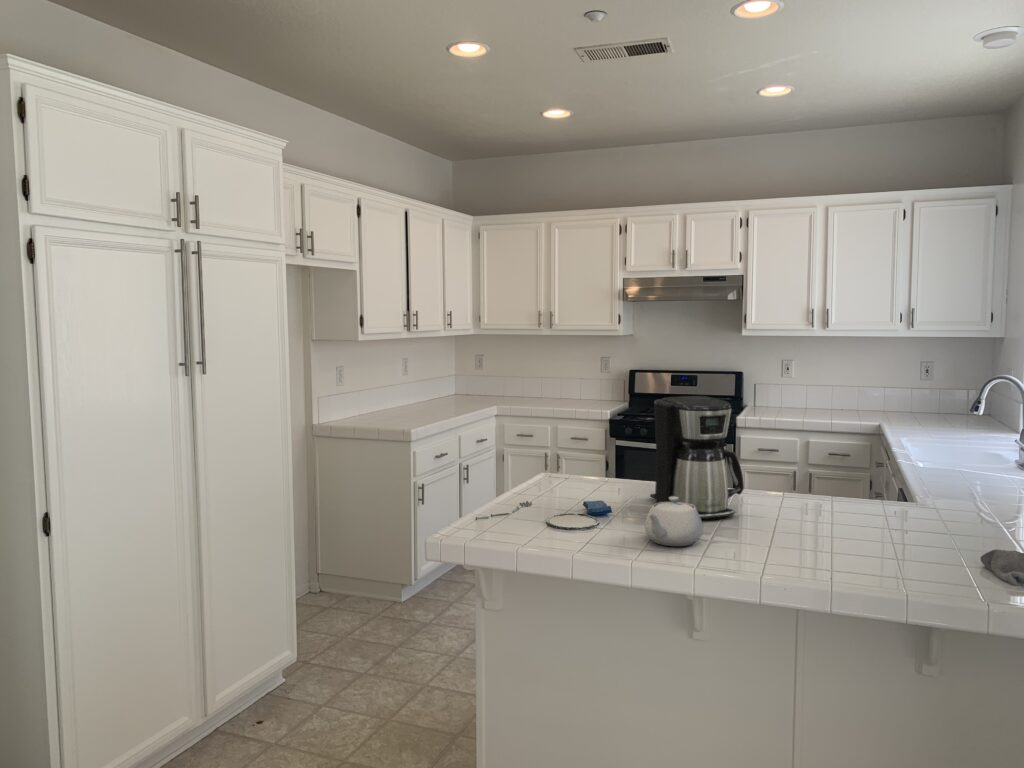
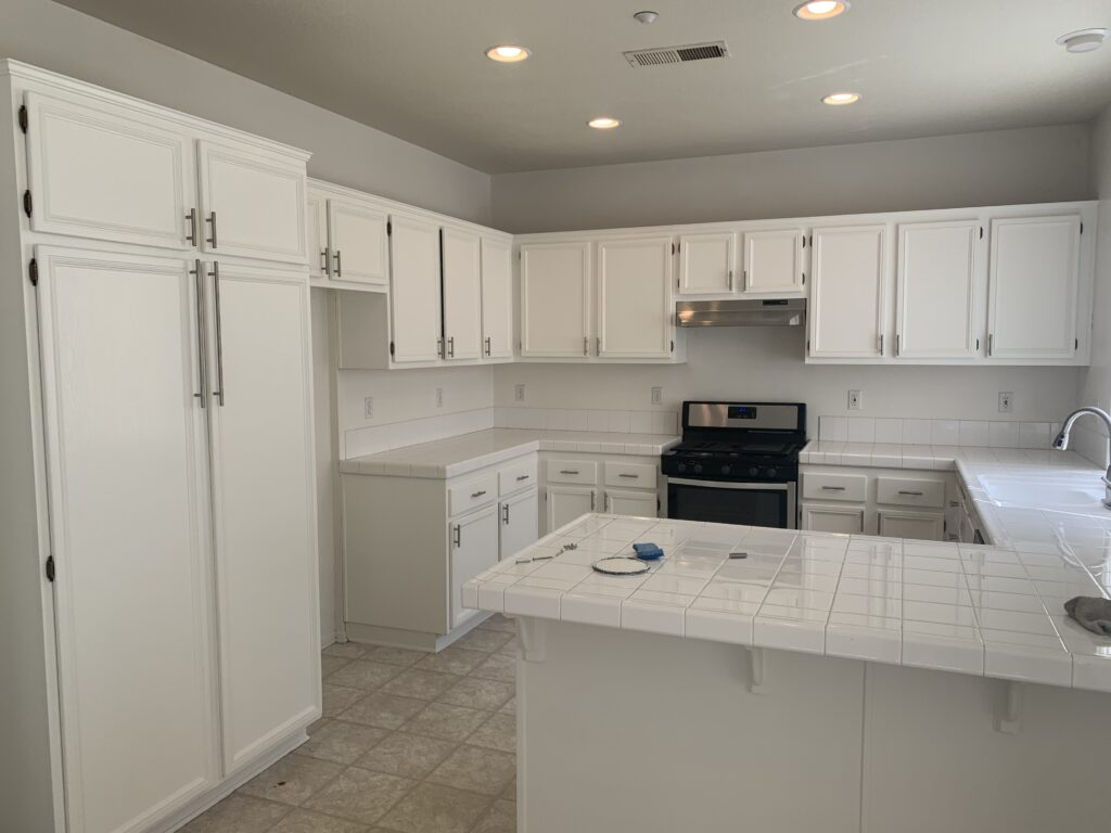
- coffee maker (696, 452)
- teapot (673, 520)
